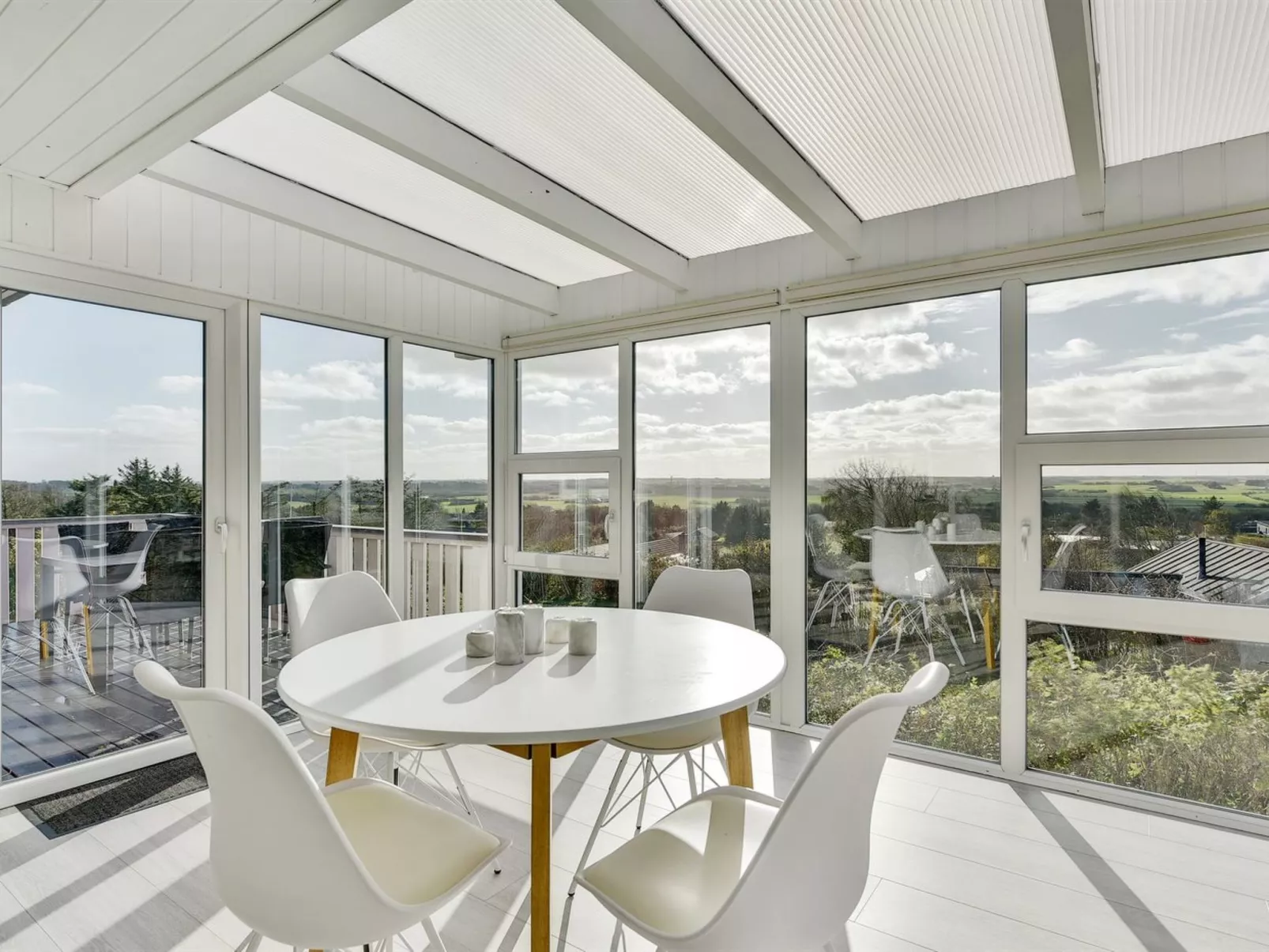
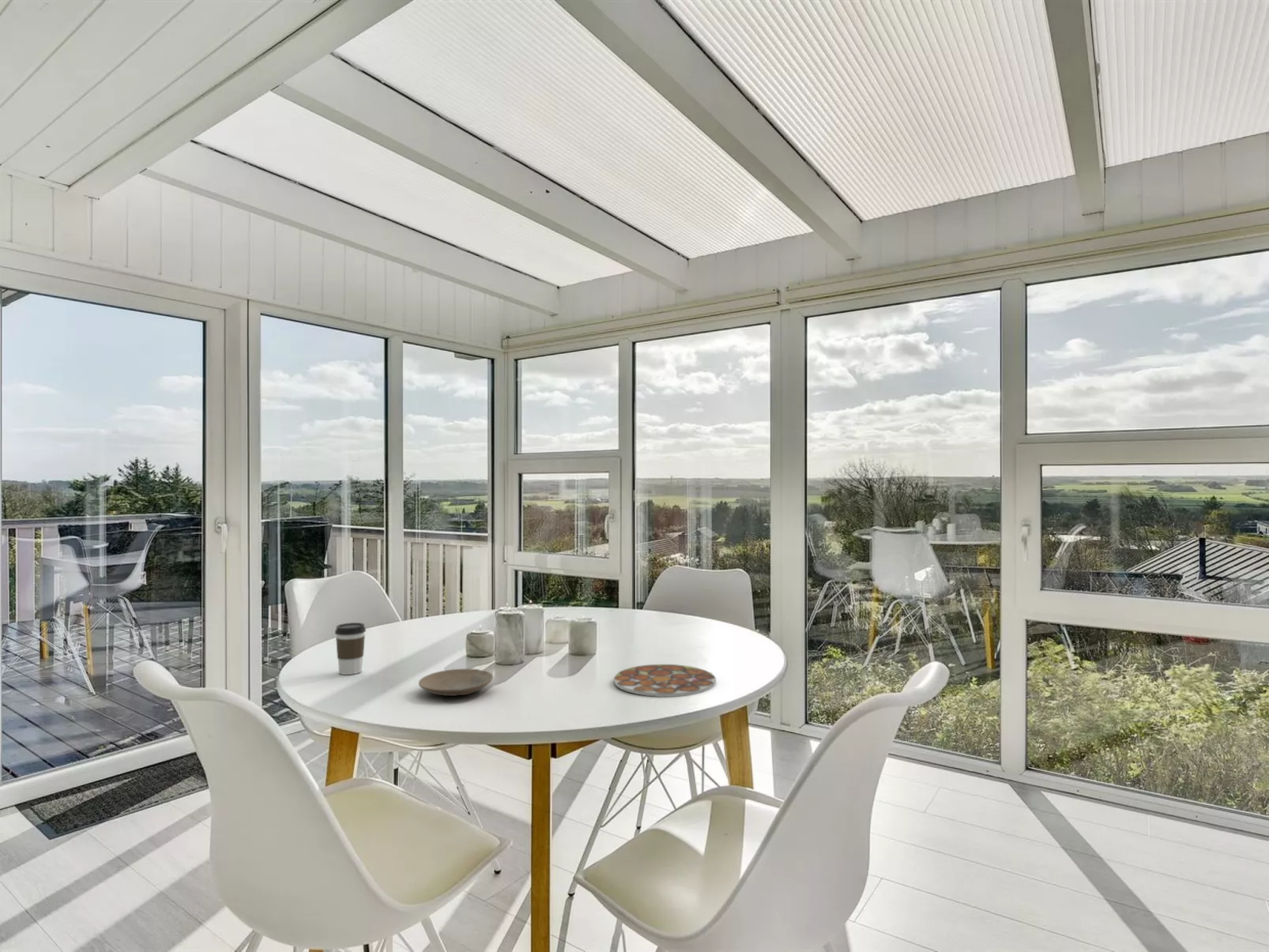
+ plate (456, 684)
+ plate (665, 679)
+ coffee cup (350, 648)
